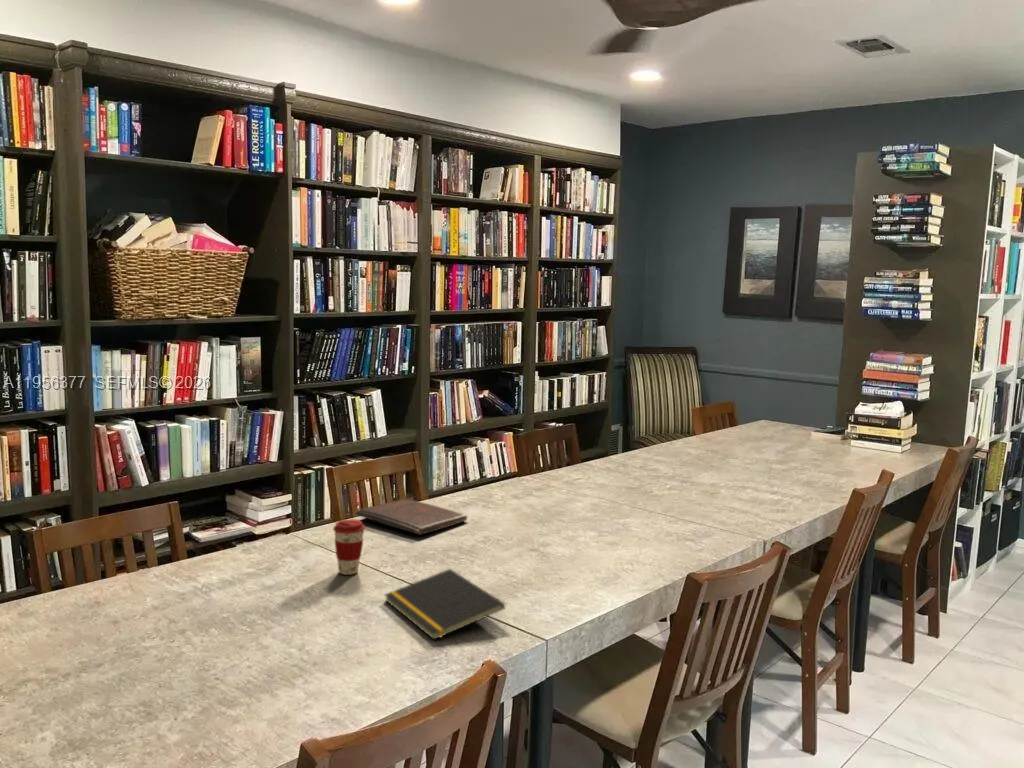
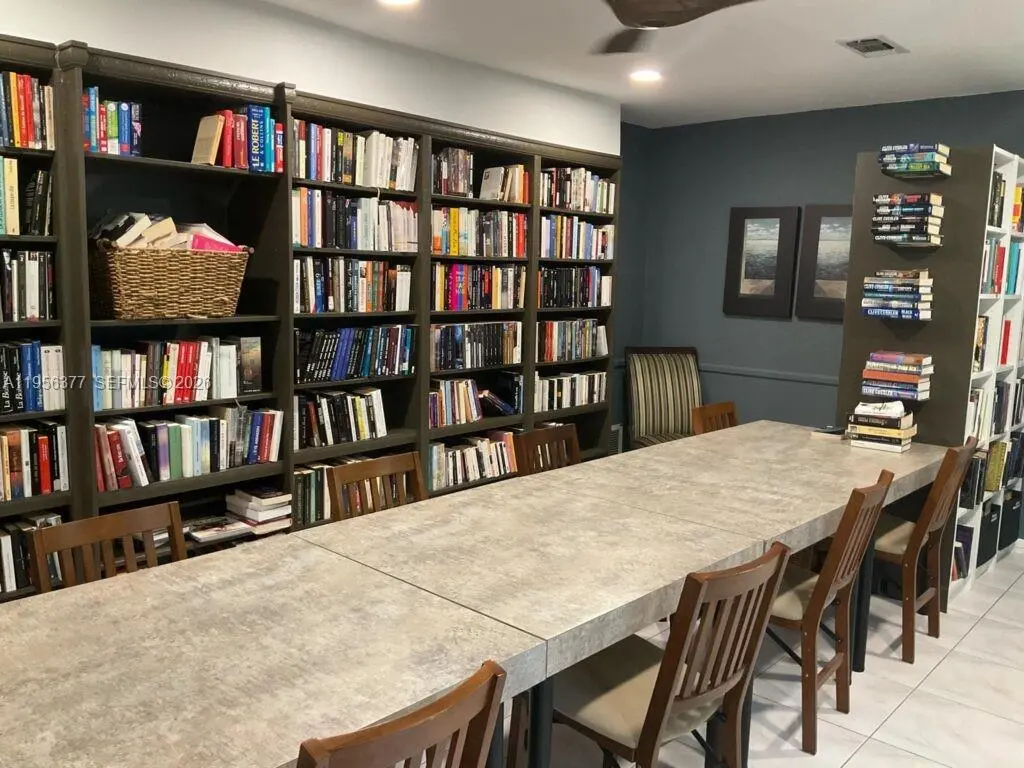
- coffee cup (348, 547)
- book (411, 515)
- notepad (442, 601)
